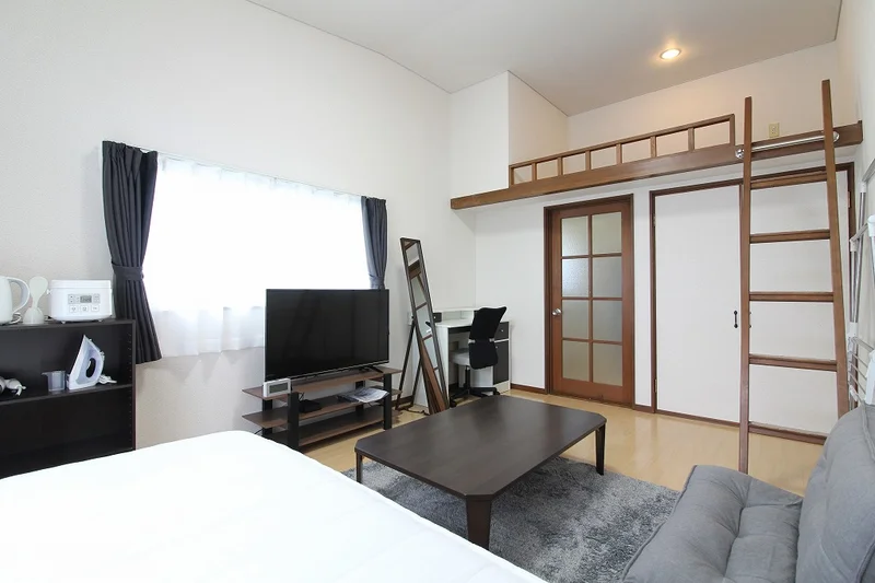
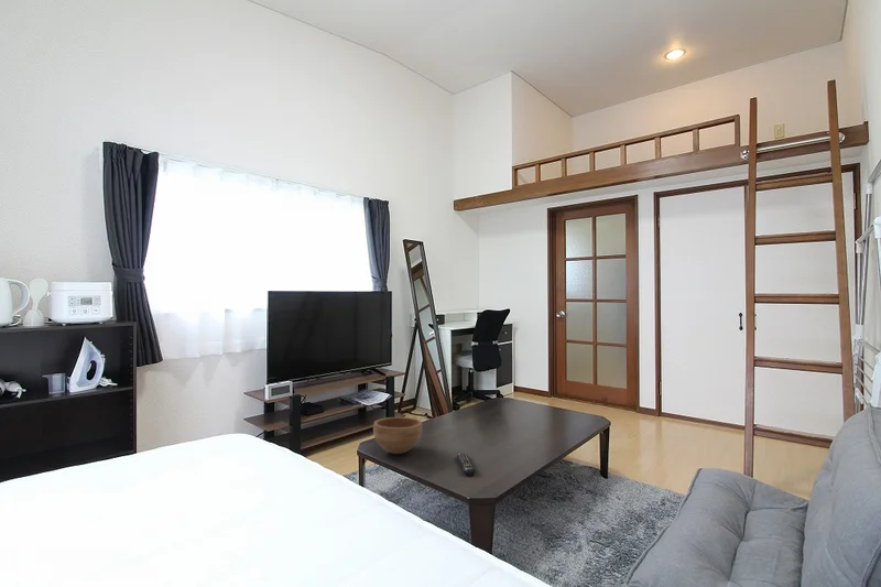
+ bowl (398, 436)
+ remote control (465, 463)
